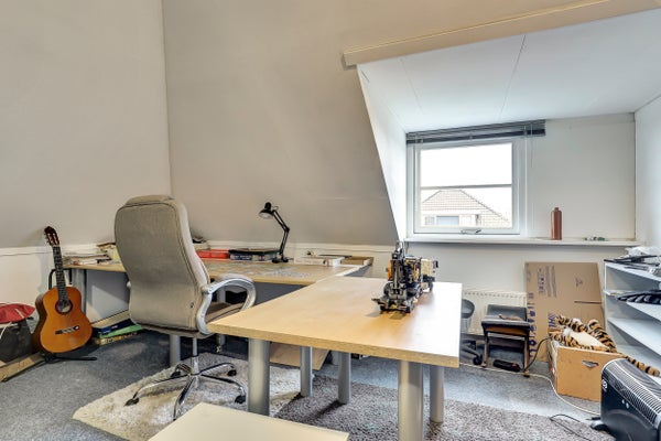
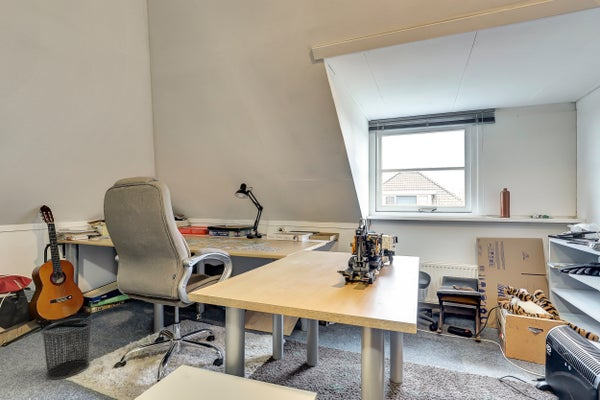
+ waste bin (68, 347)
